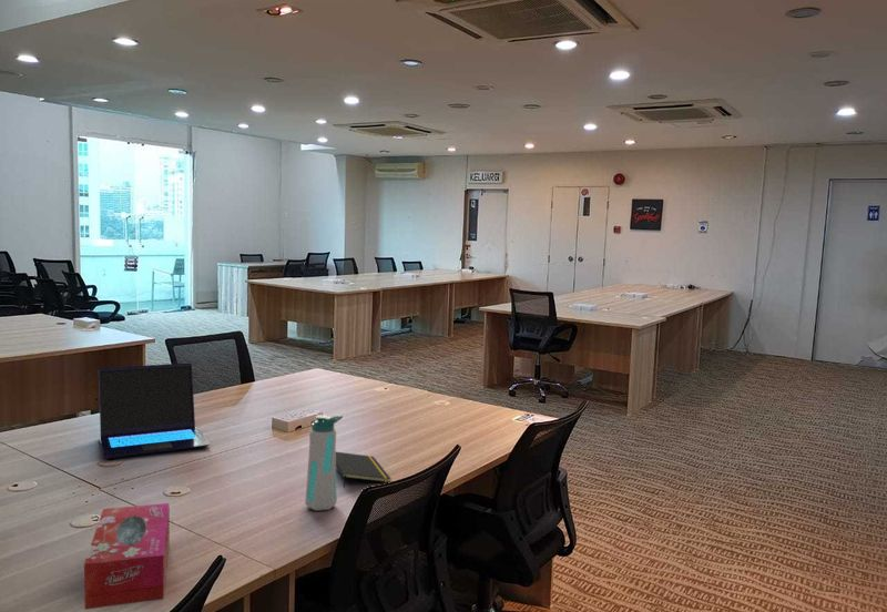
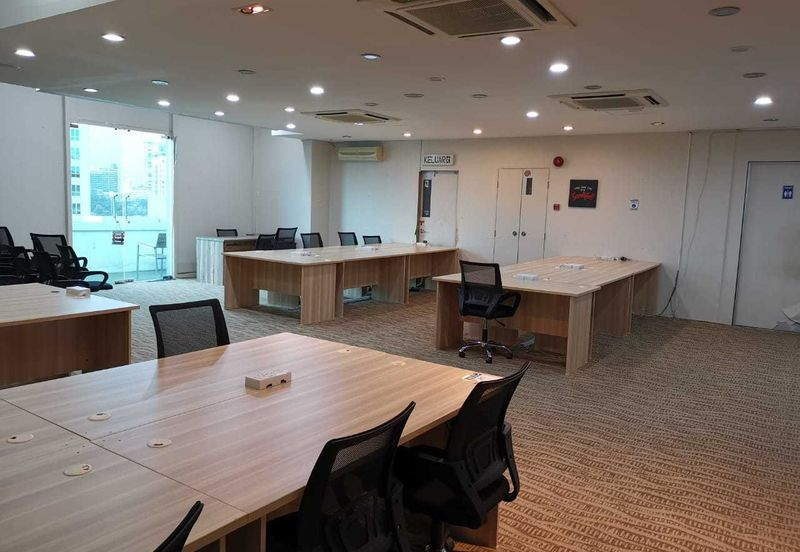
- notepad (358, 466)
- tissue box (131, 550)
- water bottle (324, 460)
- laptop (152, 407)
